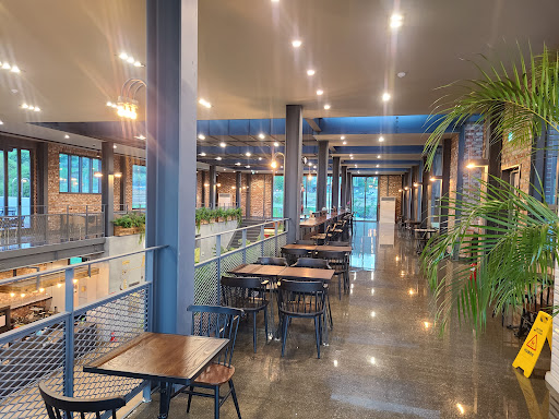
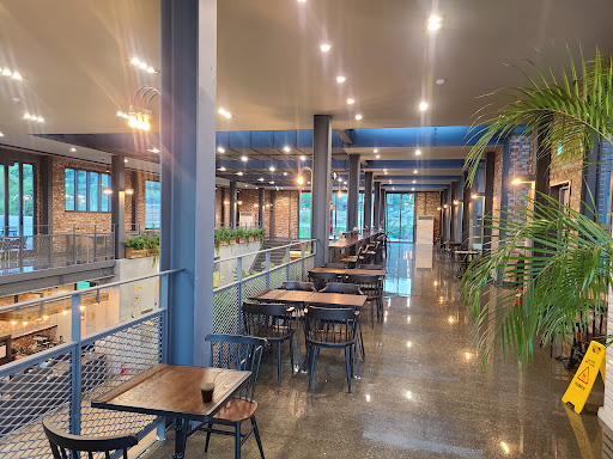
+ cup (212, 385)
